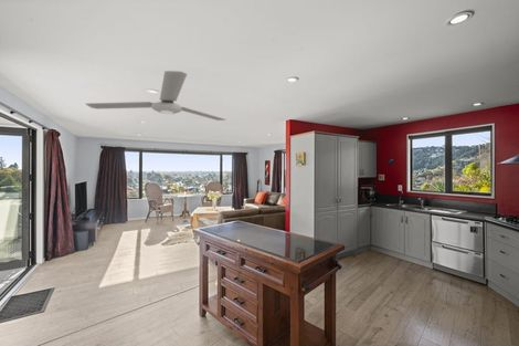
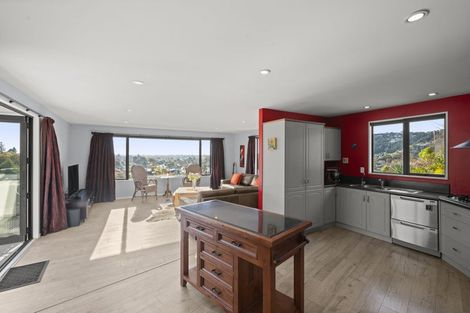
- ceiling fan (163, 94)
